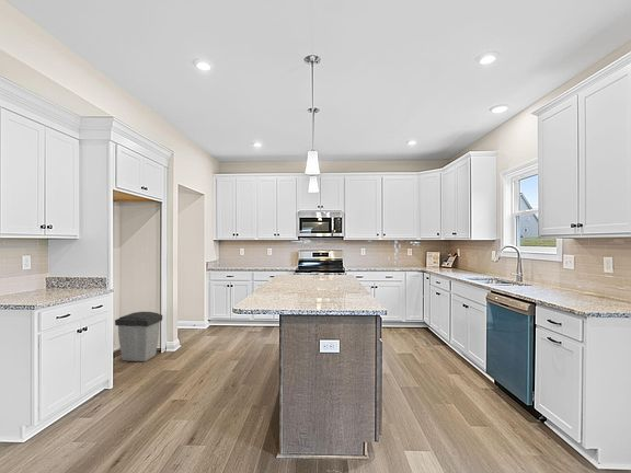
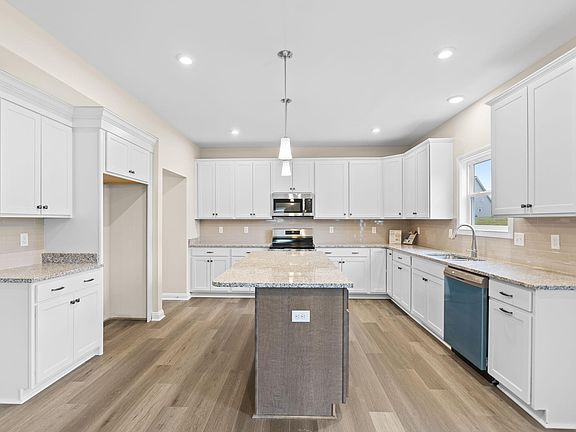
- trash can (138, 336)
